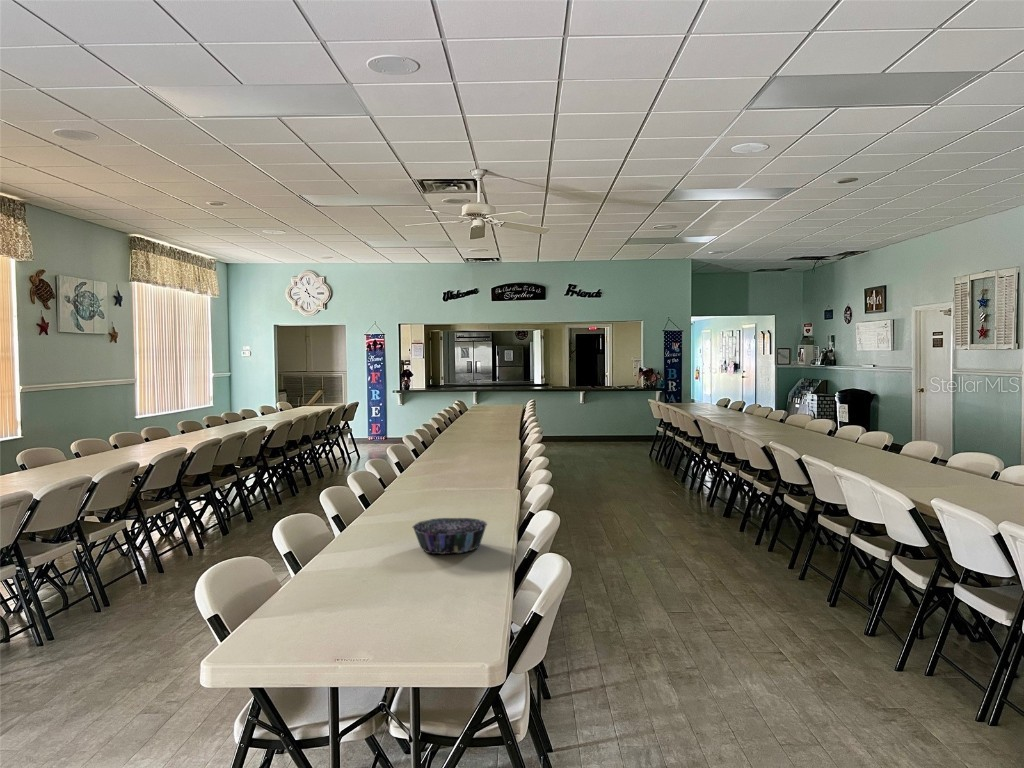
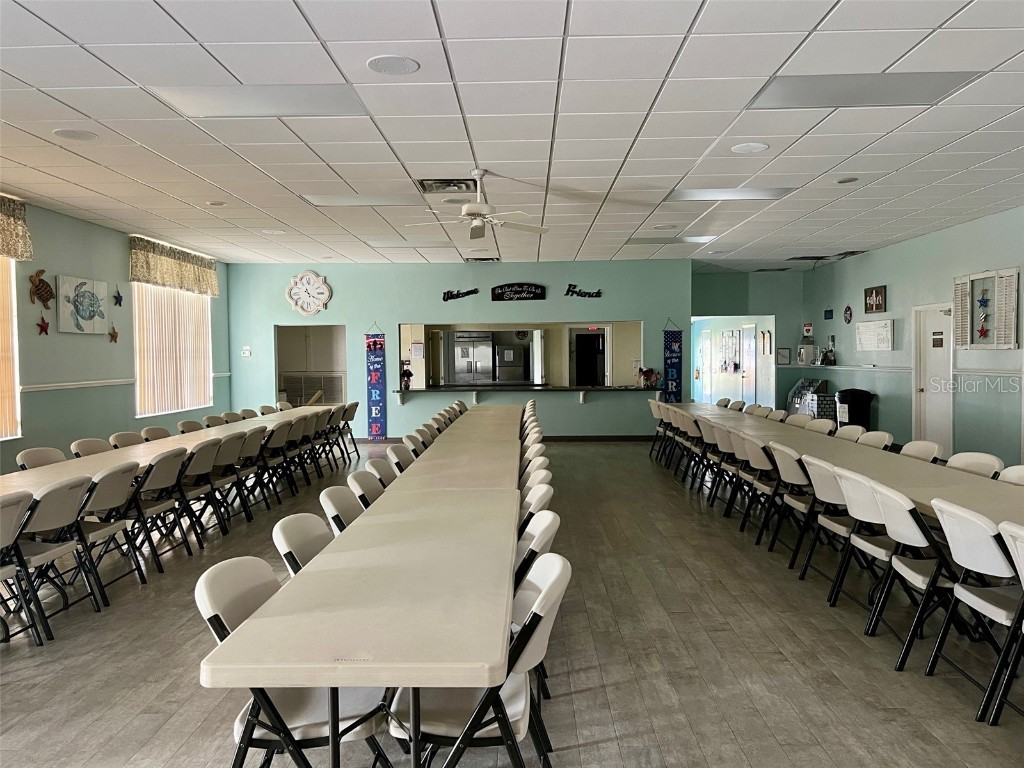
- decorative bowl (450, 535)
